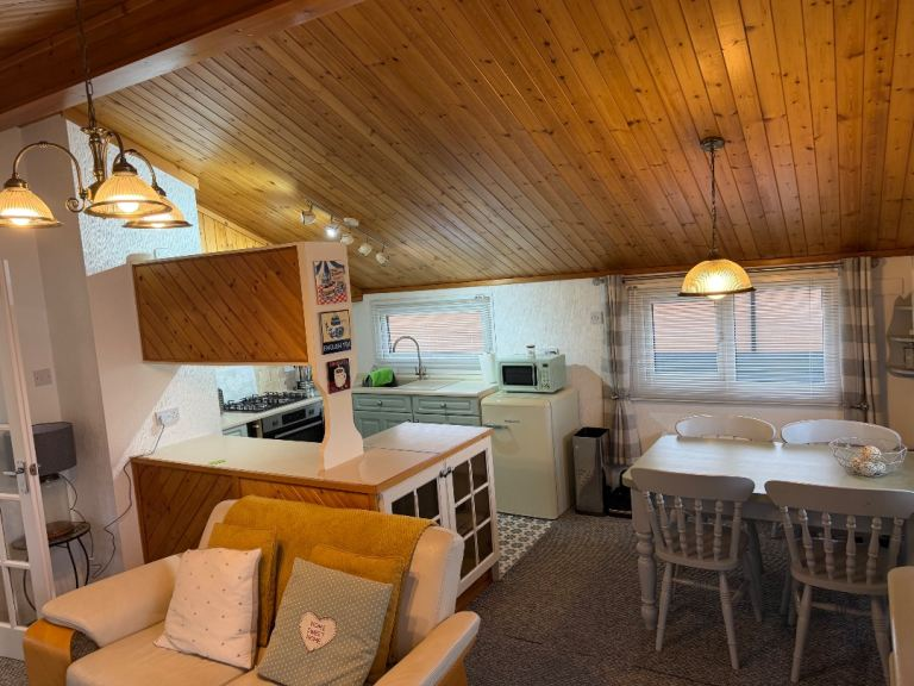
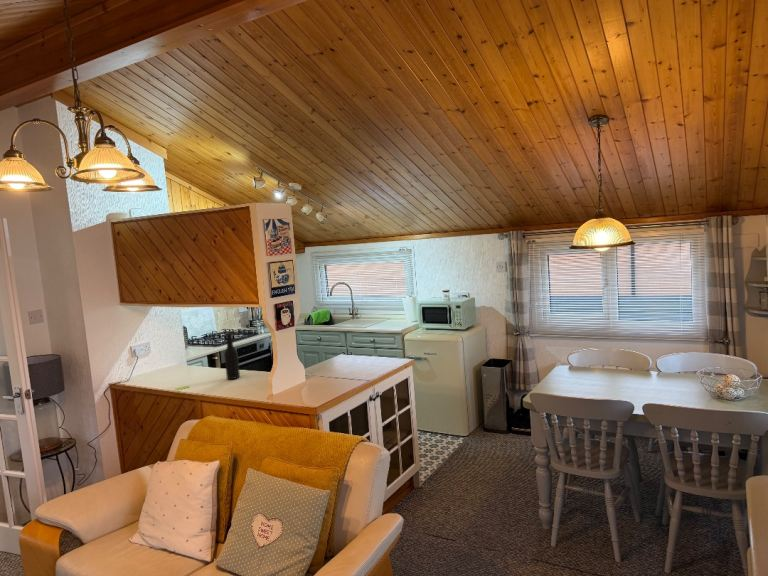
+ bottle (231, 355)
